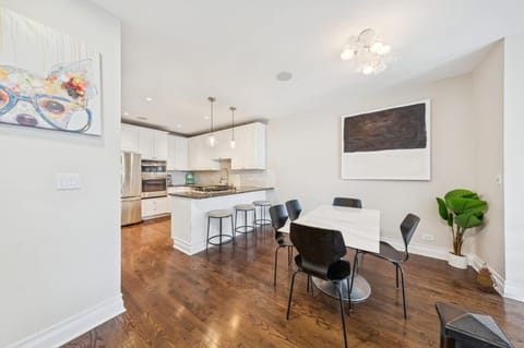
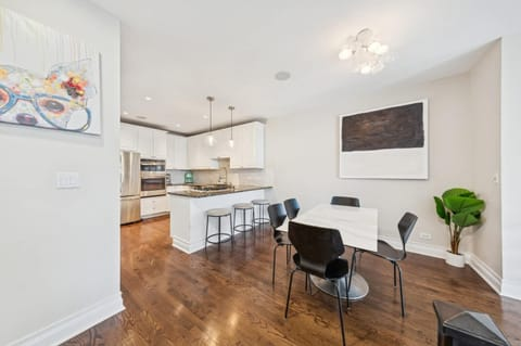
- lantern (485, 276)
